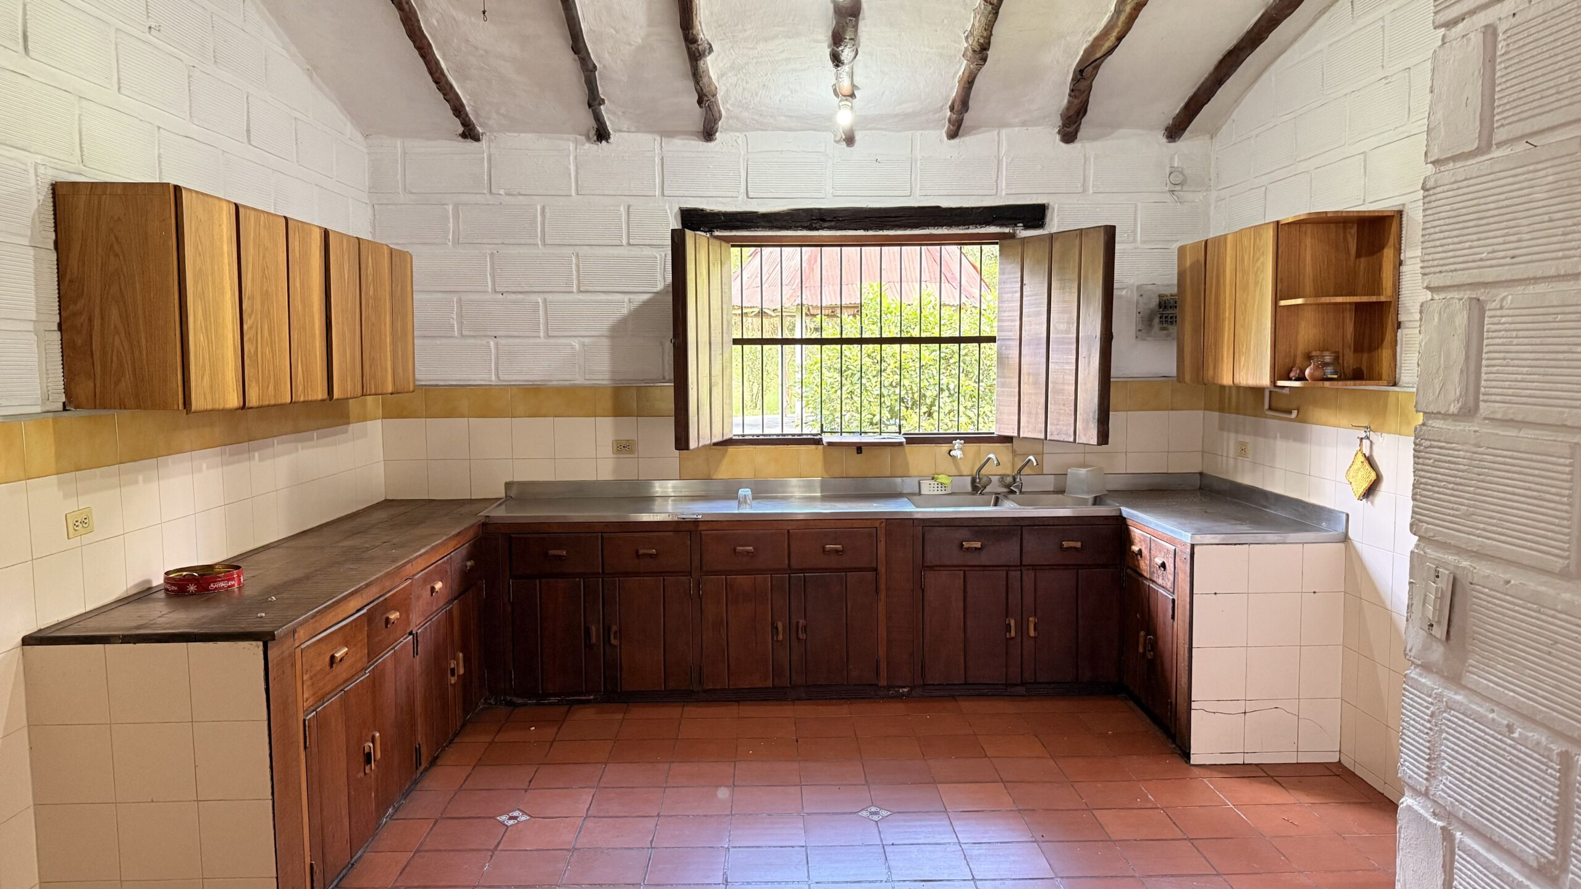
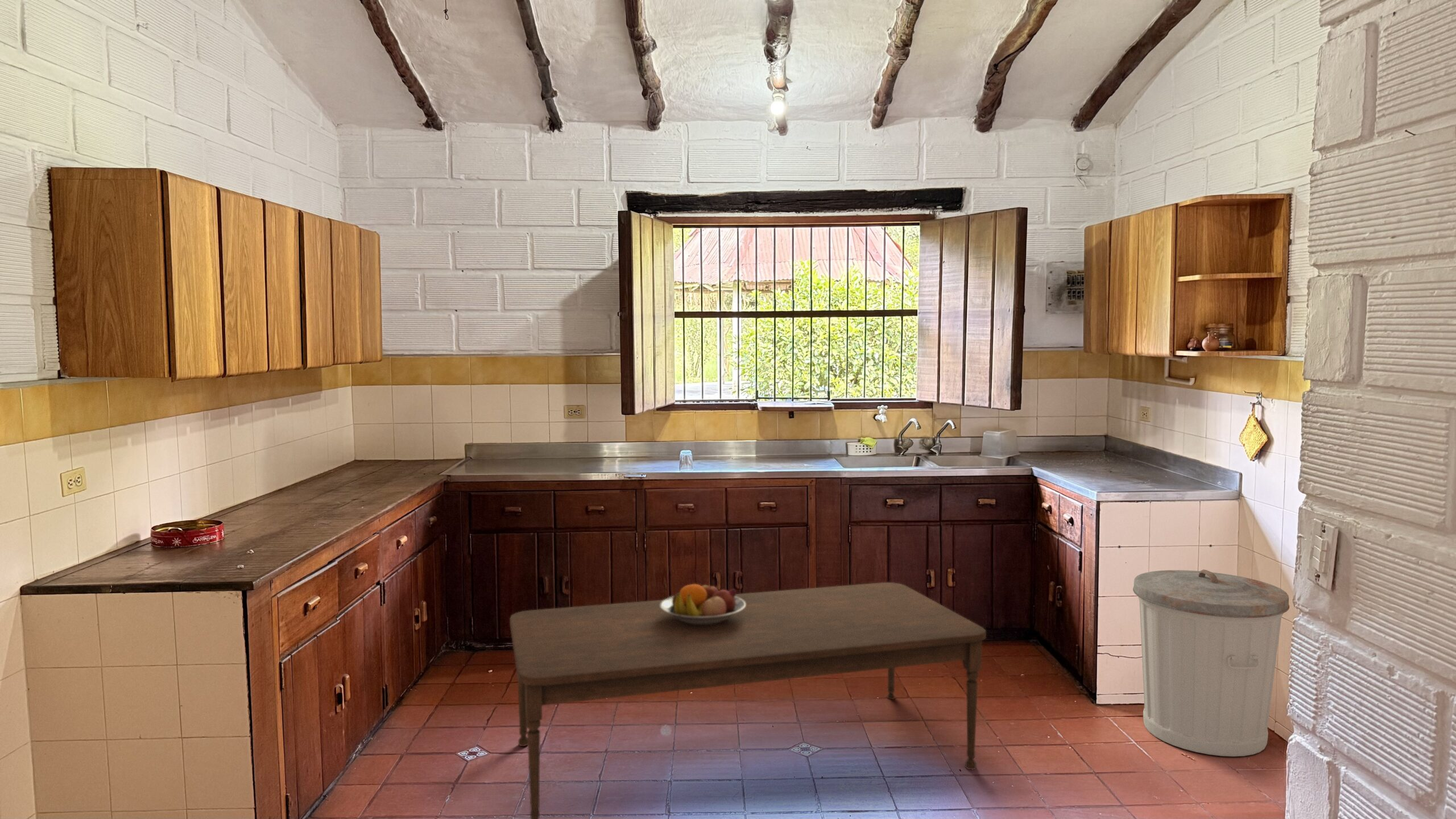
+ trash can (1206, 652)
+ dining table (742, 684)
+ fruit bowl (702, 600)
